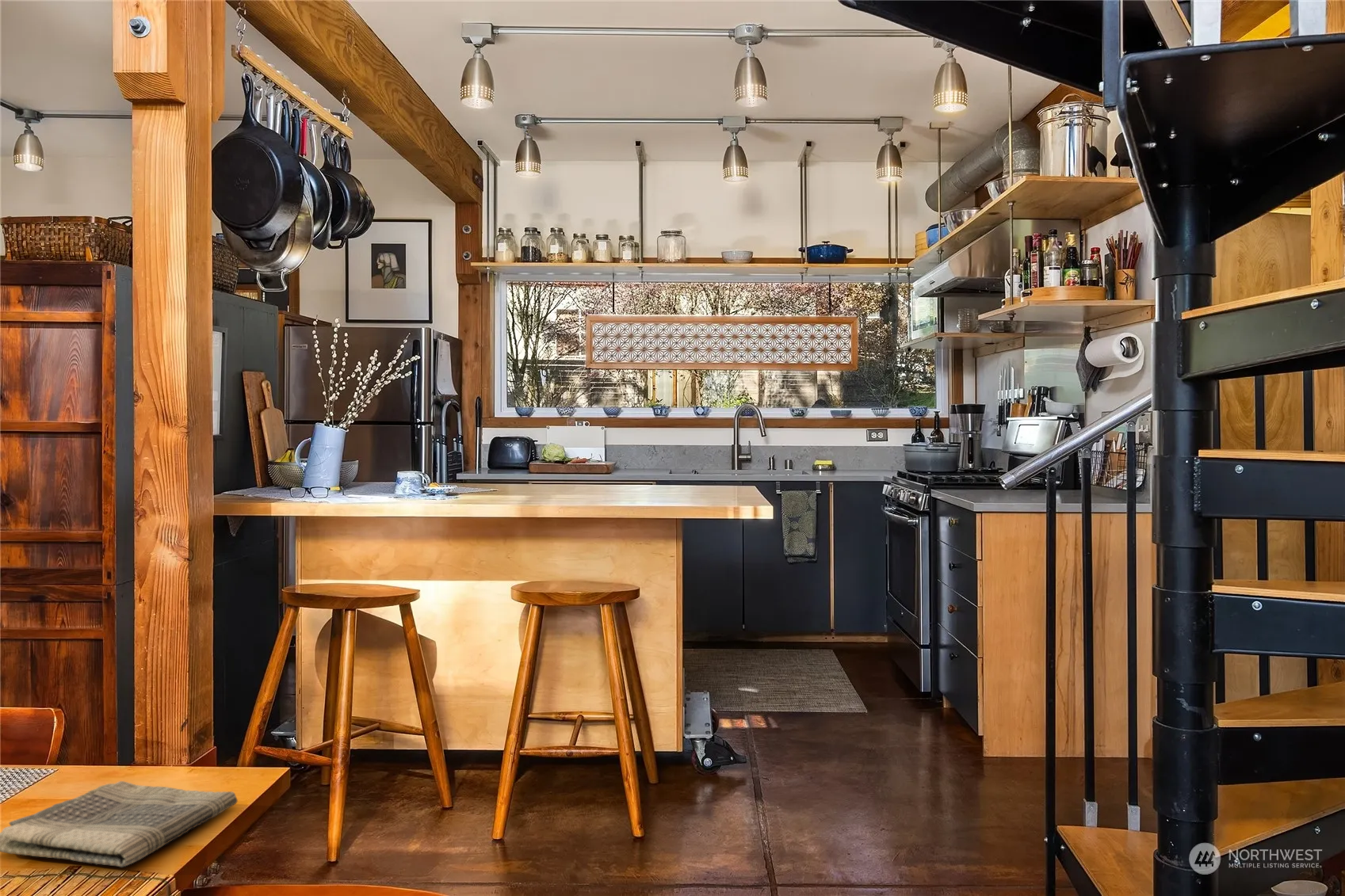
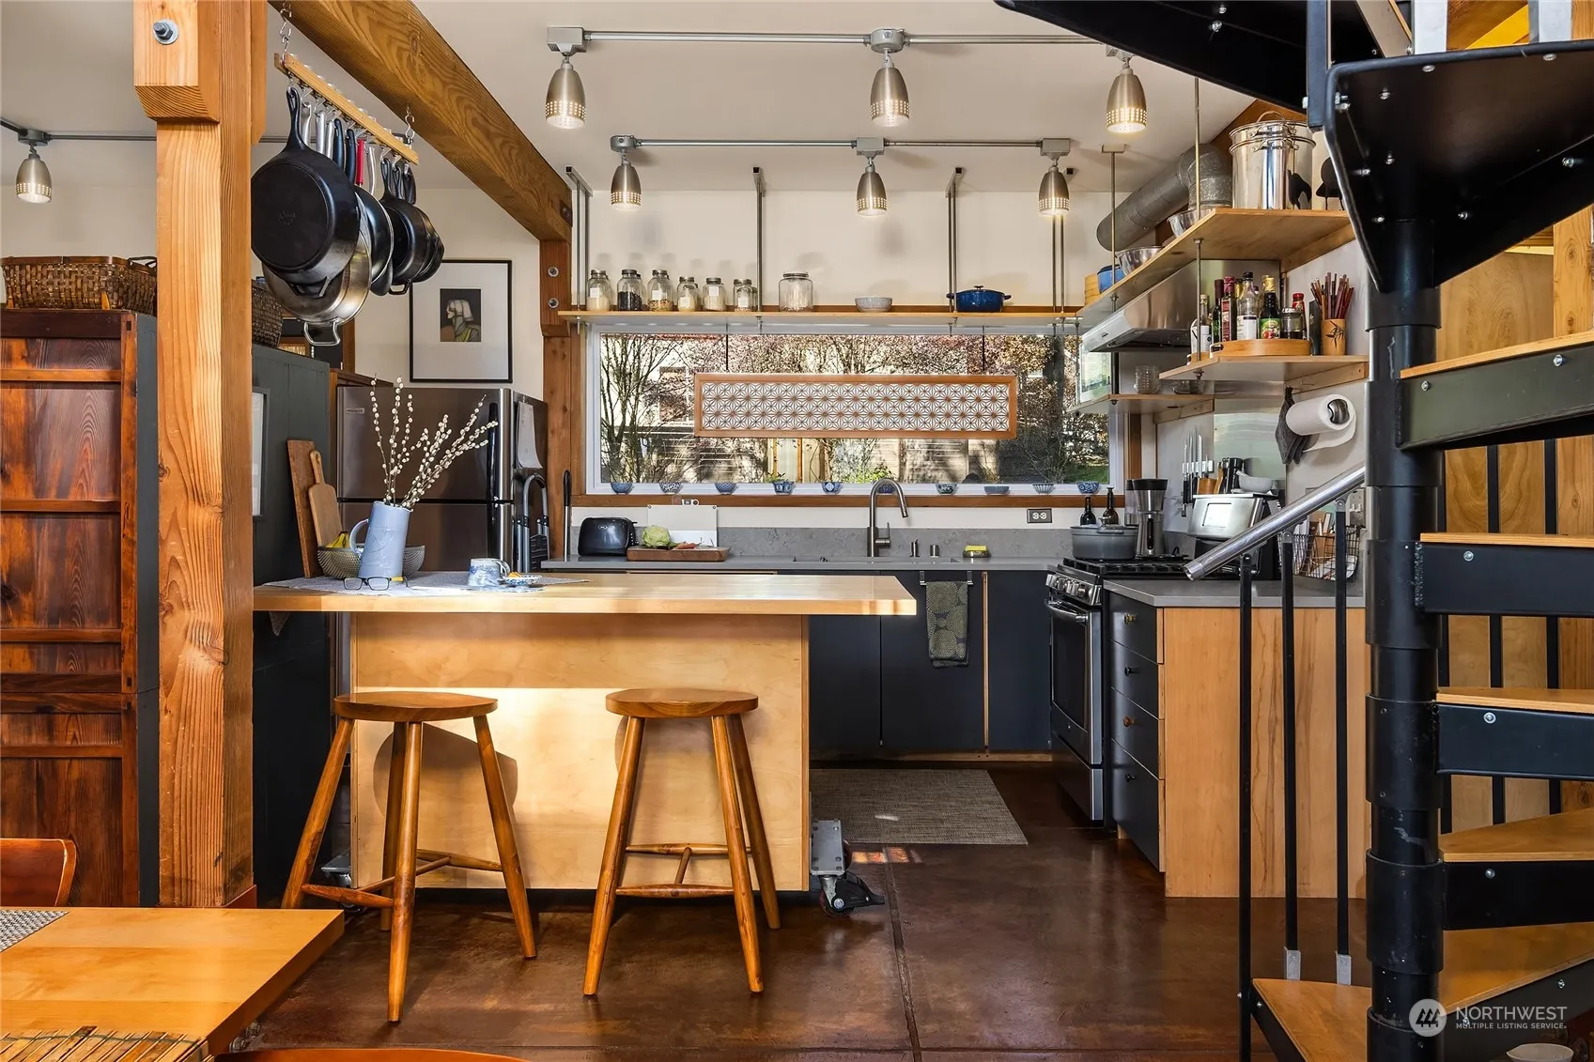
- dish towel (117, 815)
